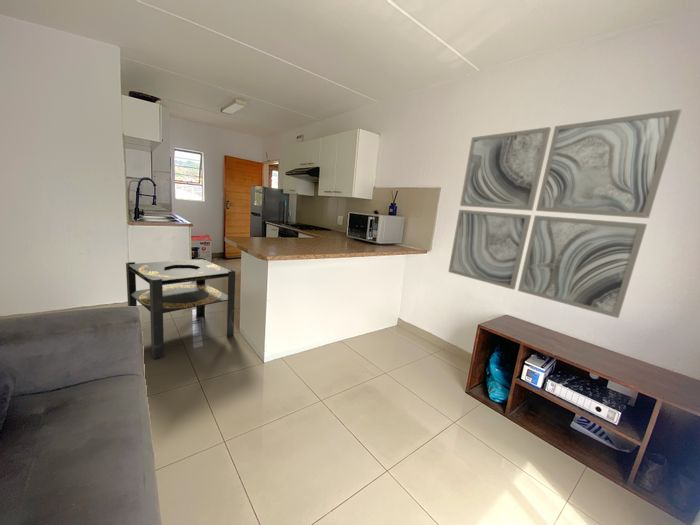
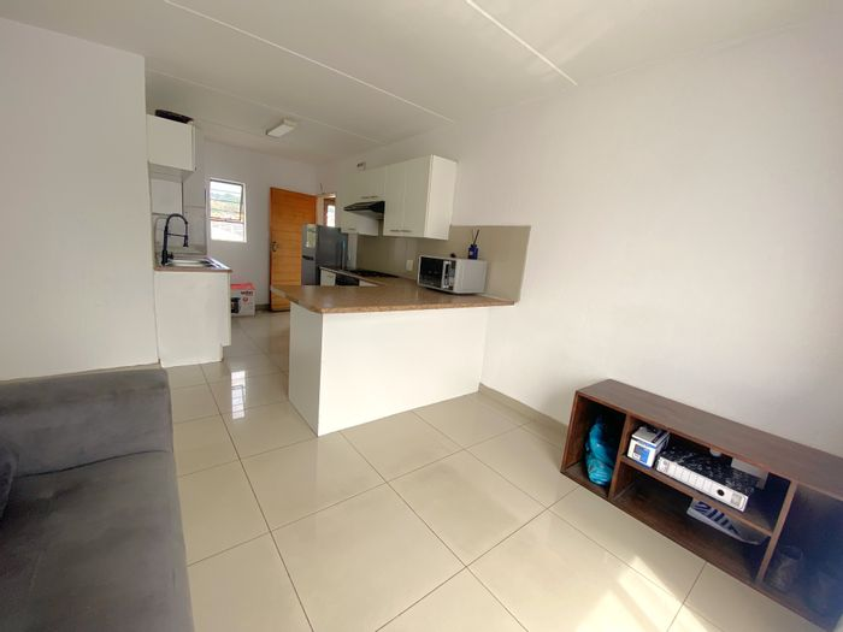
- wall art (535, 215)
- side table (182, 300)
